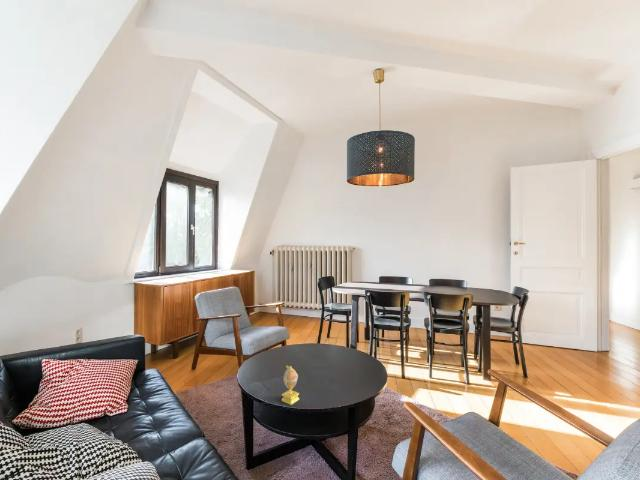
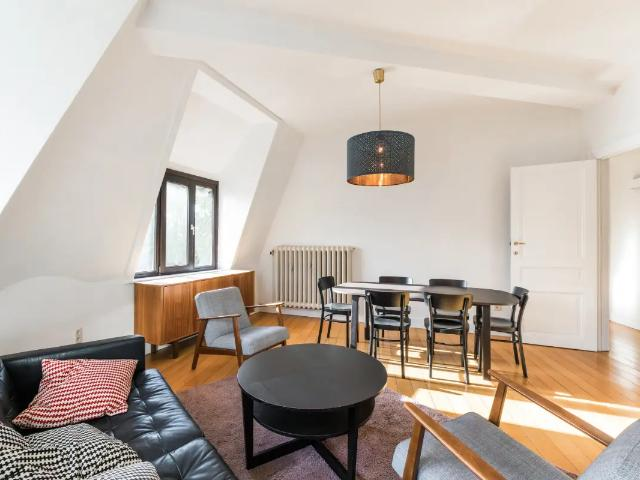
- decorative egg (290, 381)
